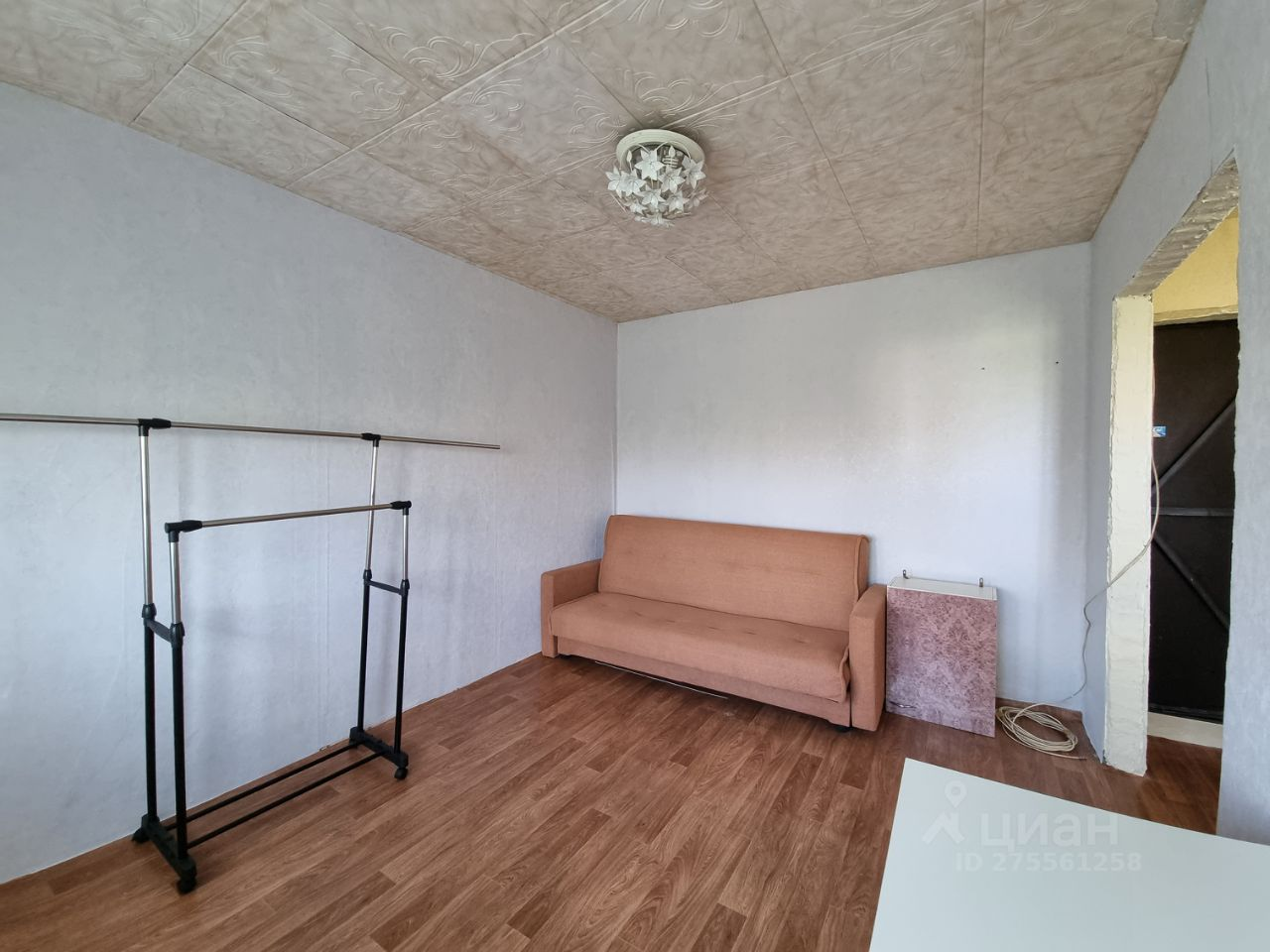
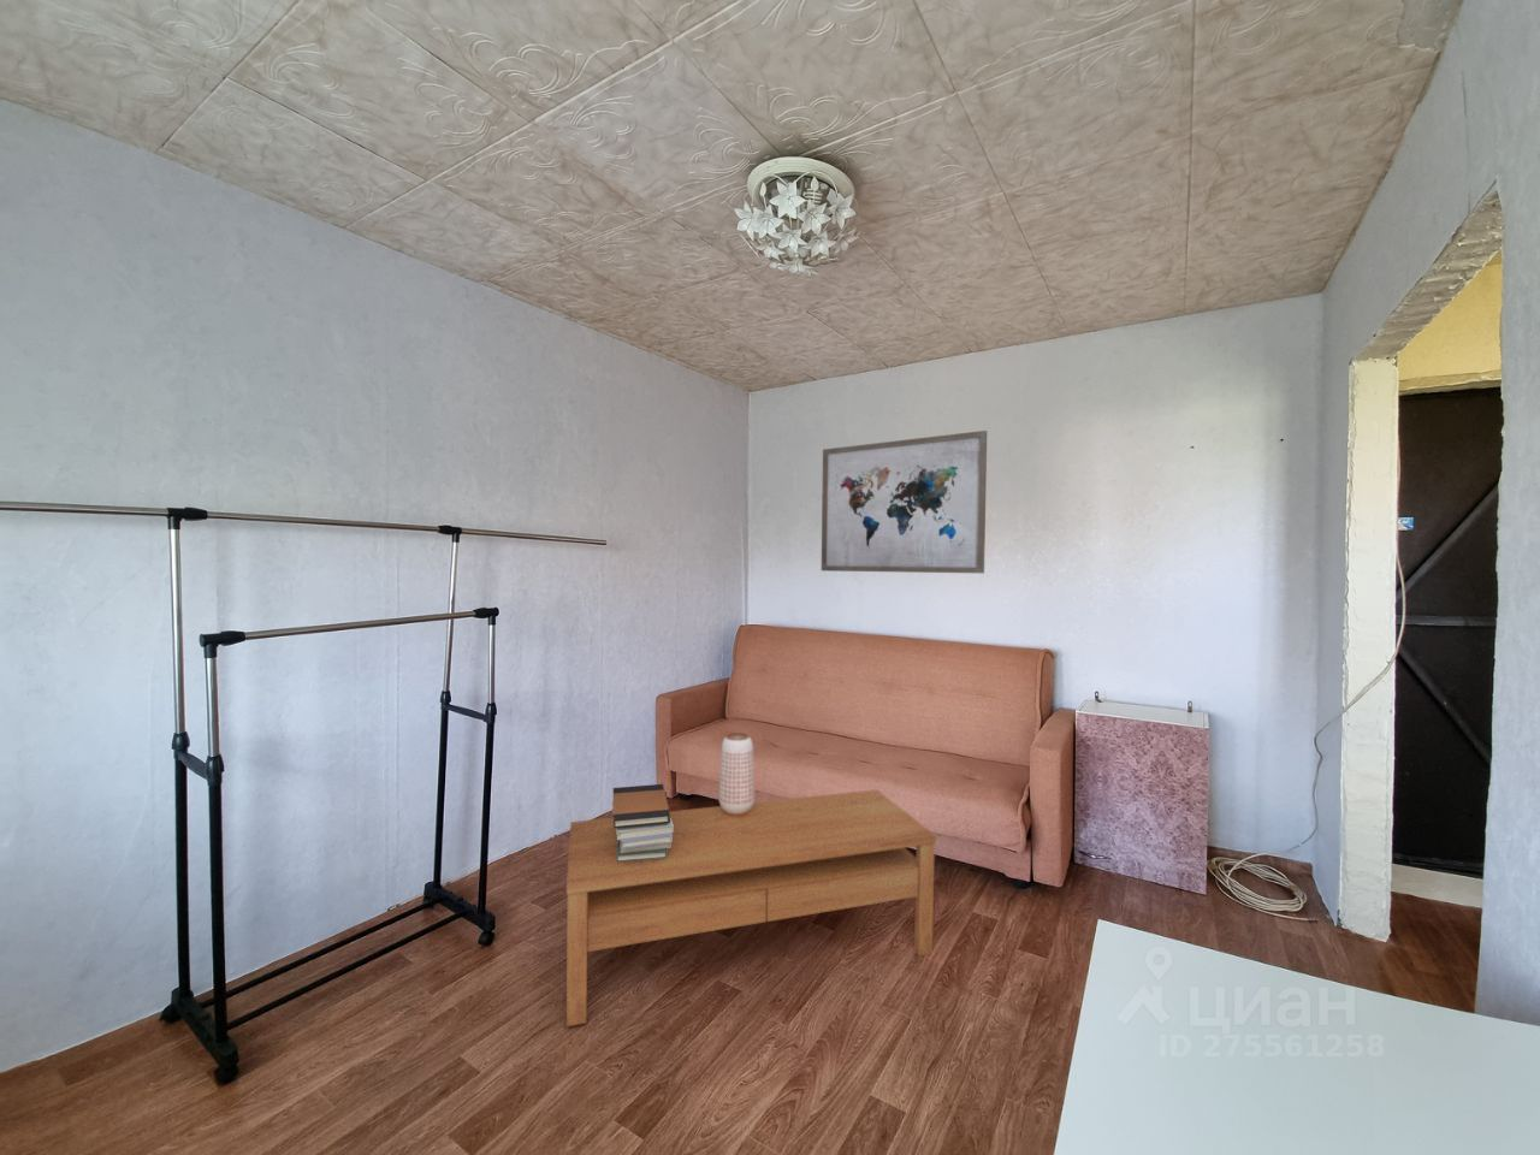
+ coffee table (749, 887)
+ planter (736, 773)
+ book stack (641, 820)
+ wall art (896, 506)
